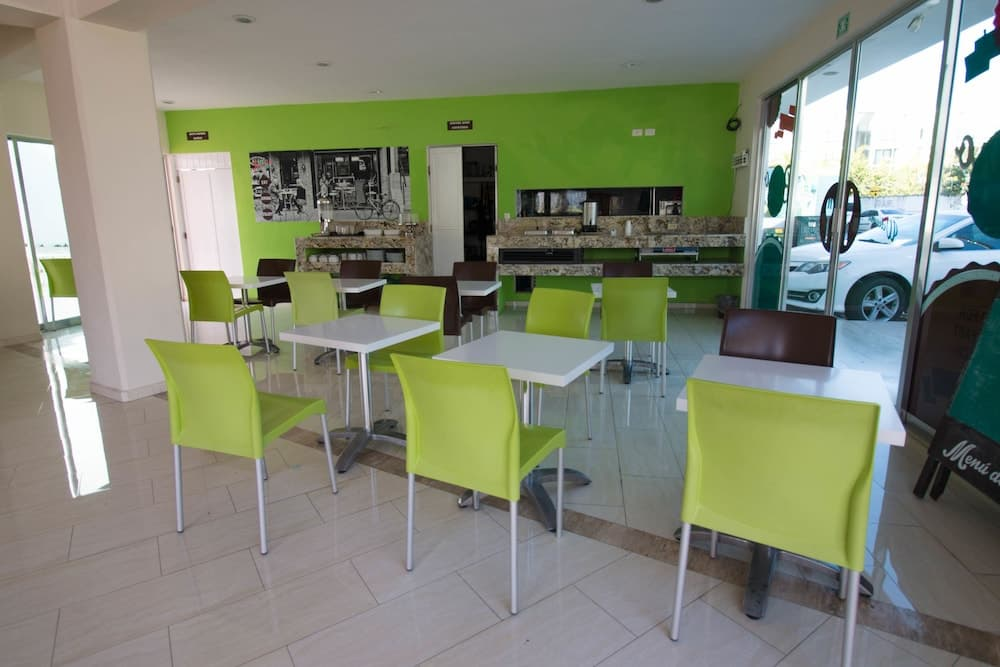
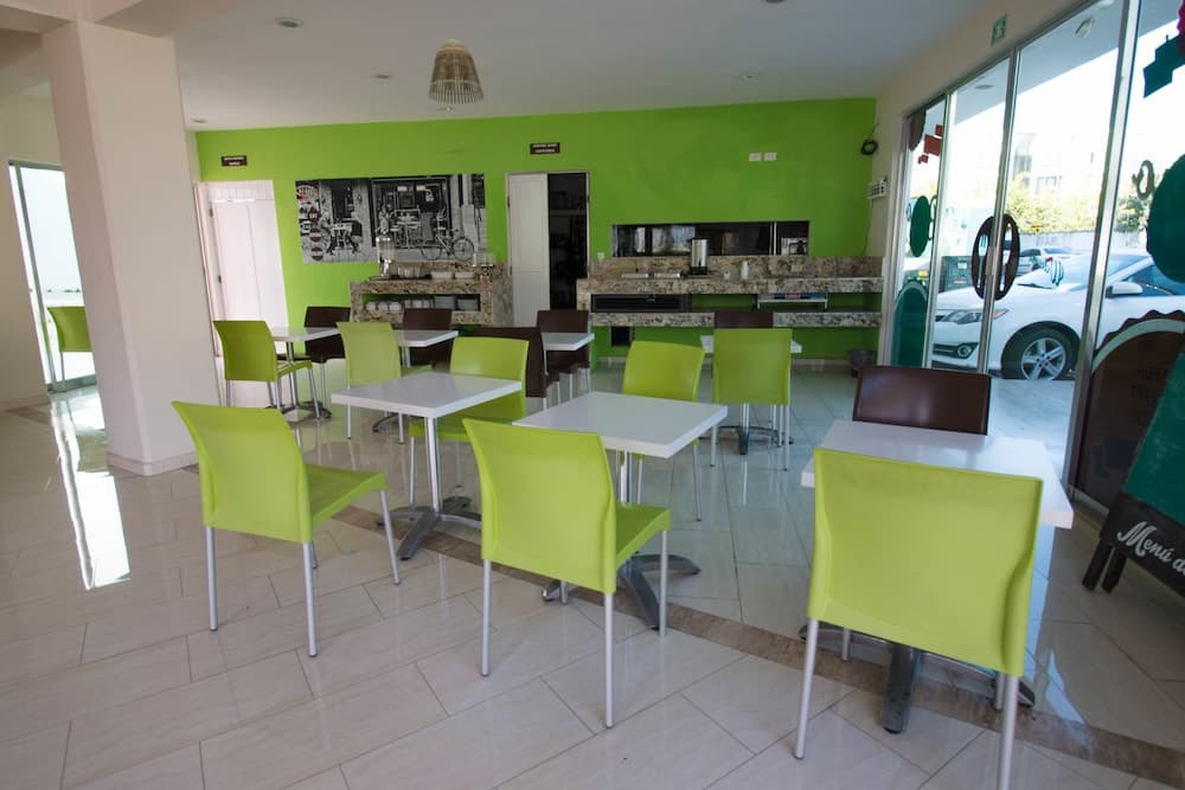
+ lamp shade (454, 70)
